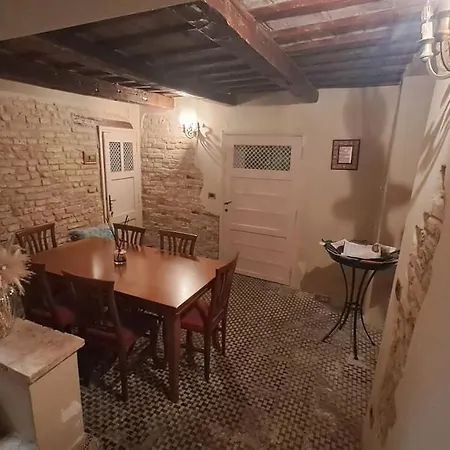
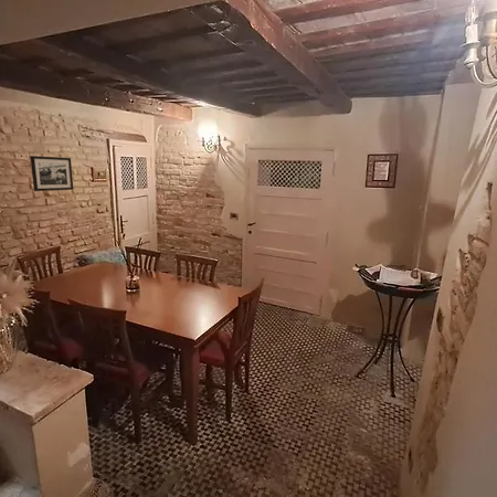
+ picture frame (53, 173)
